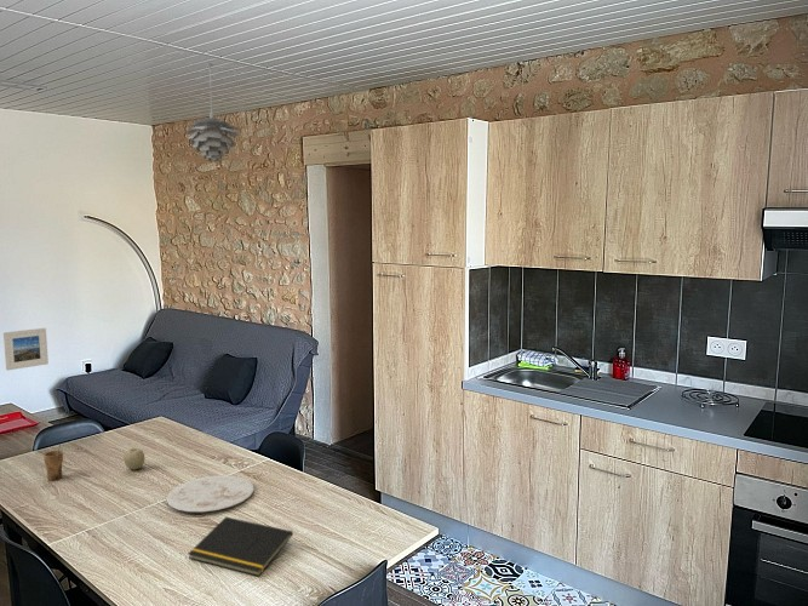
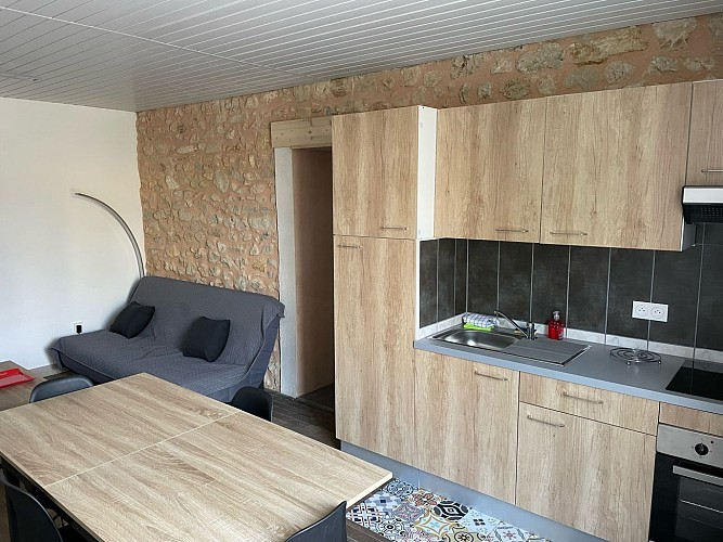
- pendant light (212, 113)
- fruit (133, 458)
- plate (211, 493)
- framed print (25, 348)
- notepad (241, 544)
- cup (53, 462)
